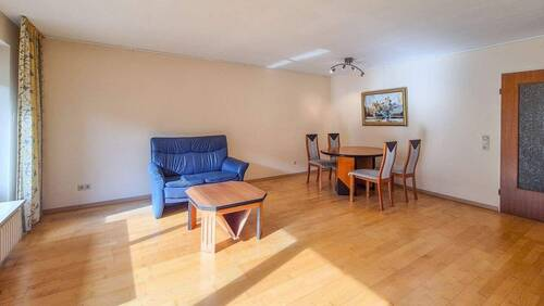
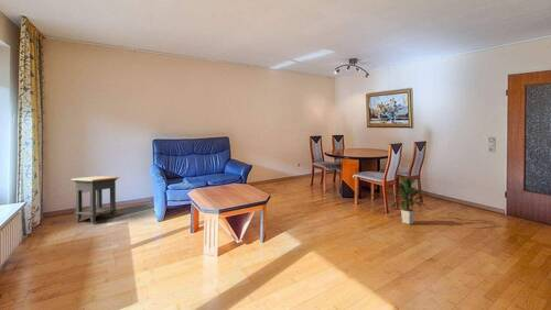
+ side table (95, 198)
+ indoor plant (407, 198)
